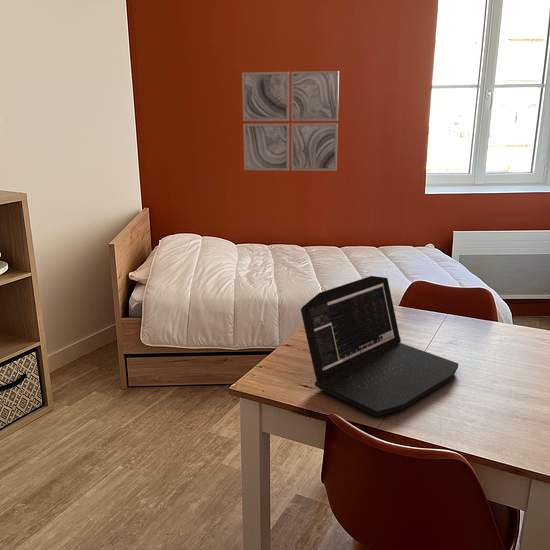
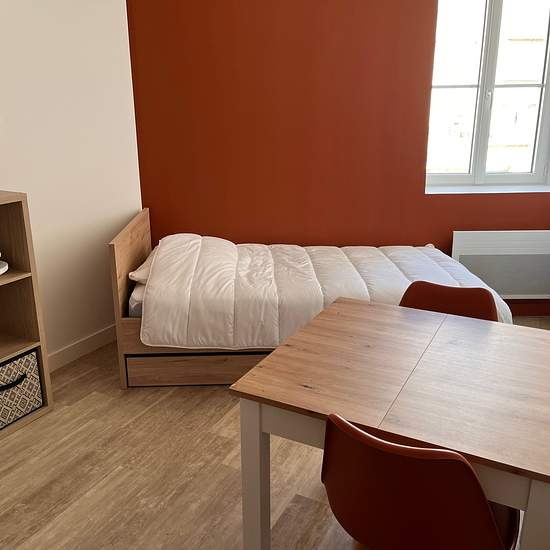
- wall art (291, 120)
- laptop (384, 337)
